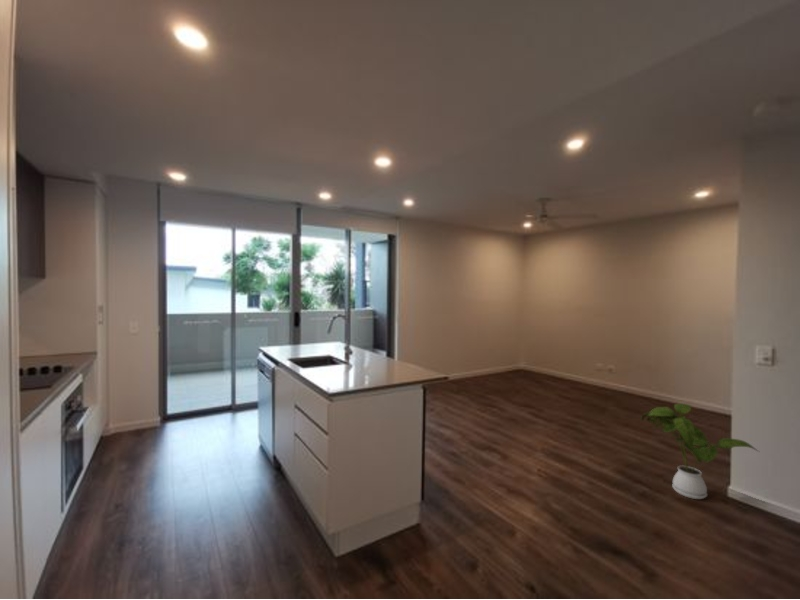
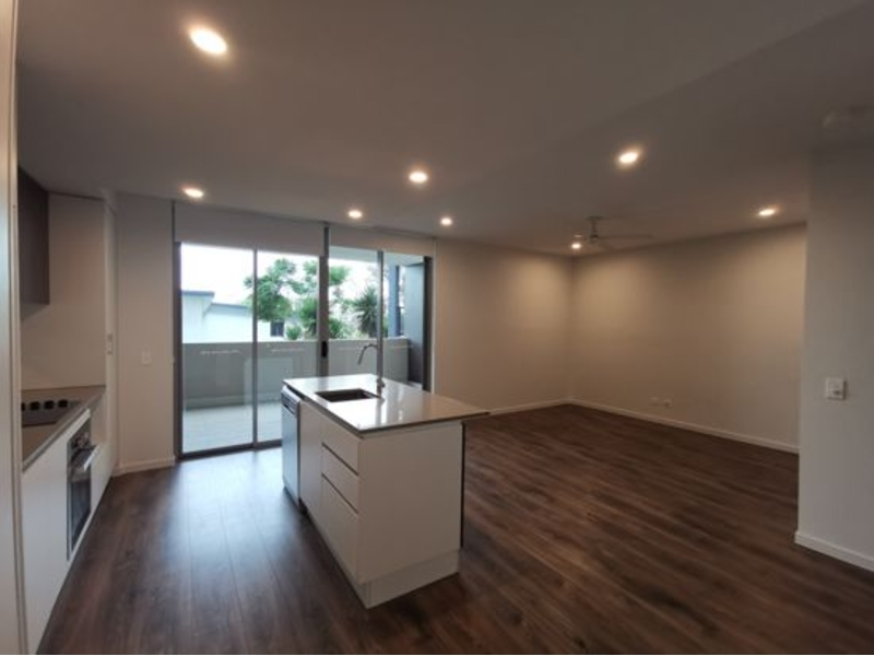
- house plant (690, 450)
